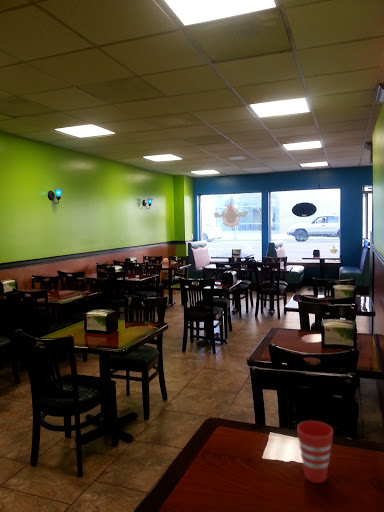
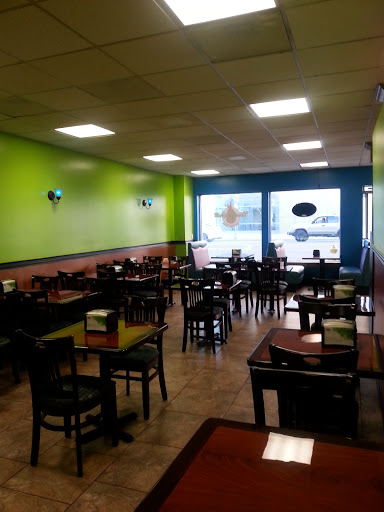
- cup (315, 452)
